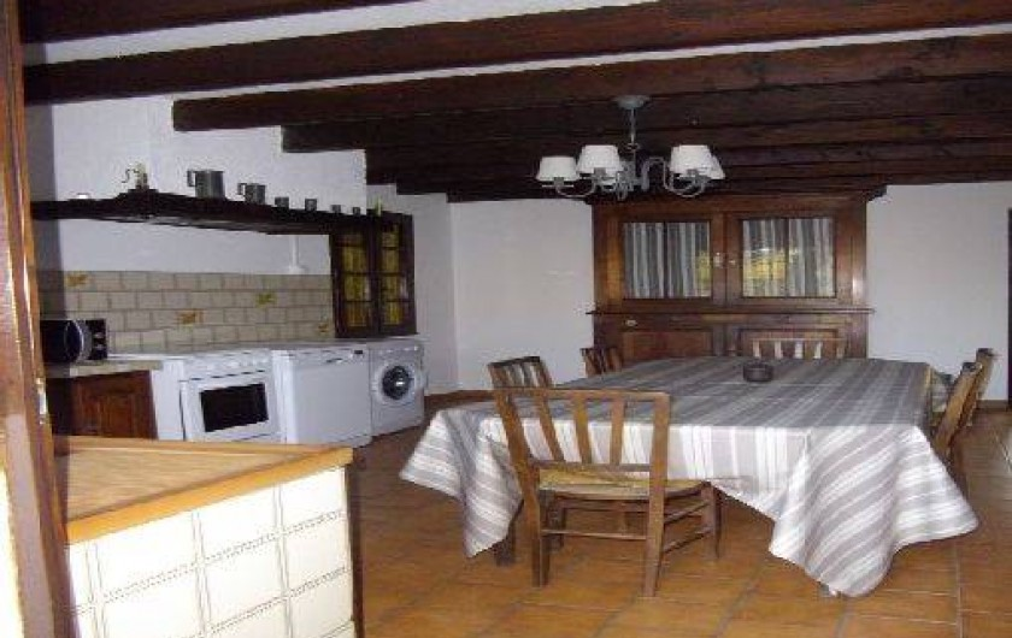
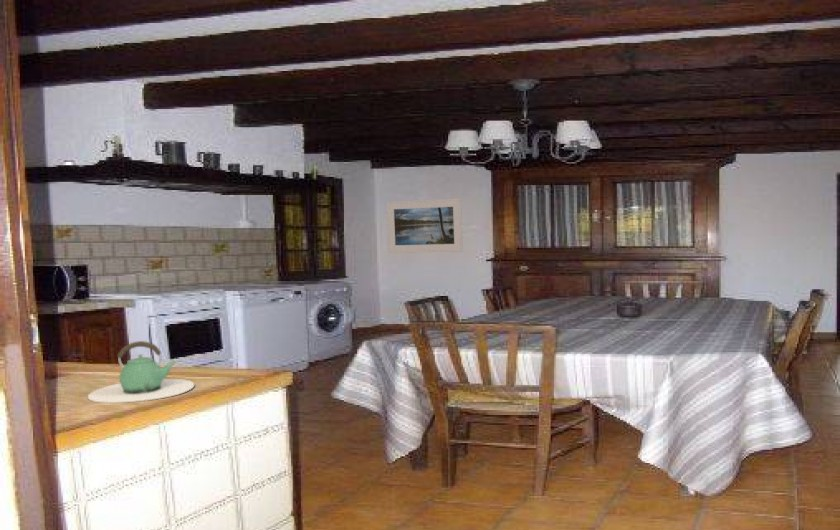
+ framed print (423, 226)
+ teapot (140, 365)
